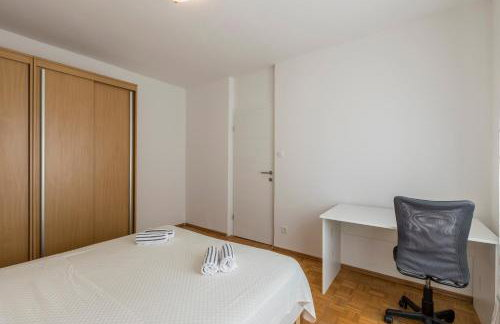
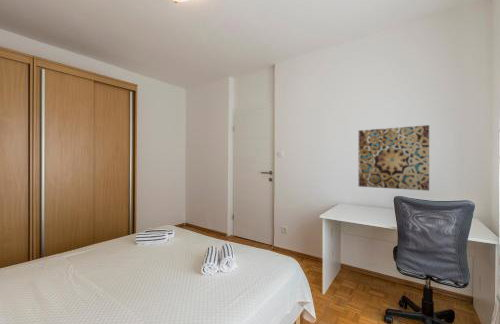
+ wall art (391, 158)
